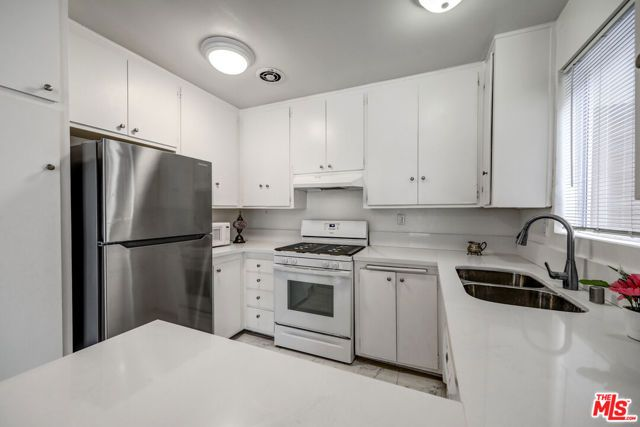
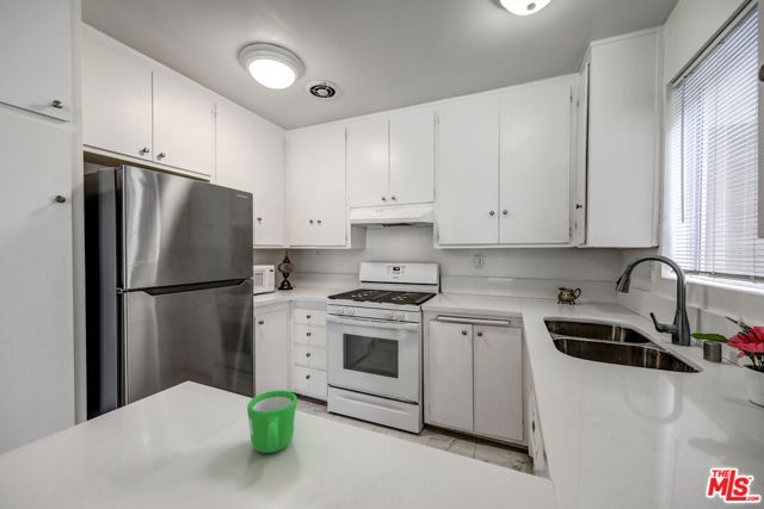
+ mug (272, 427)
